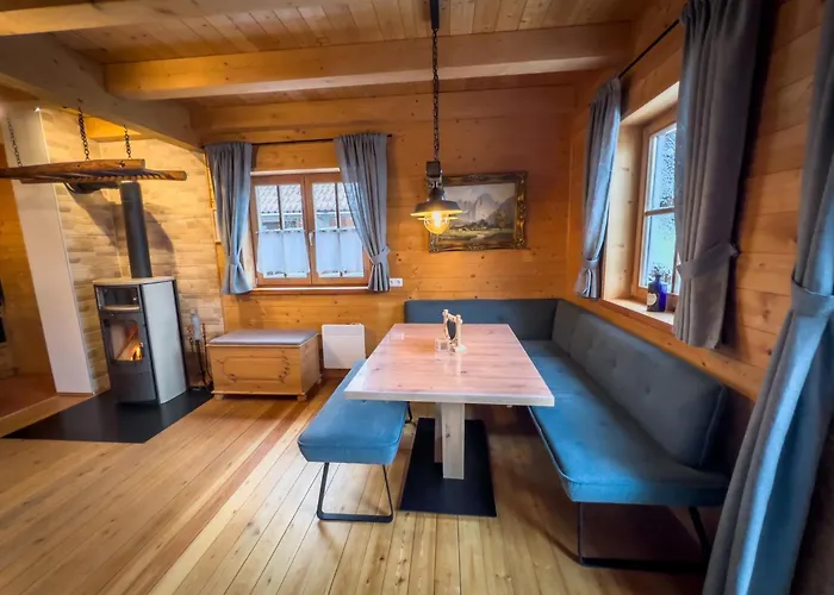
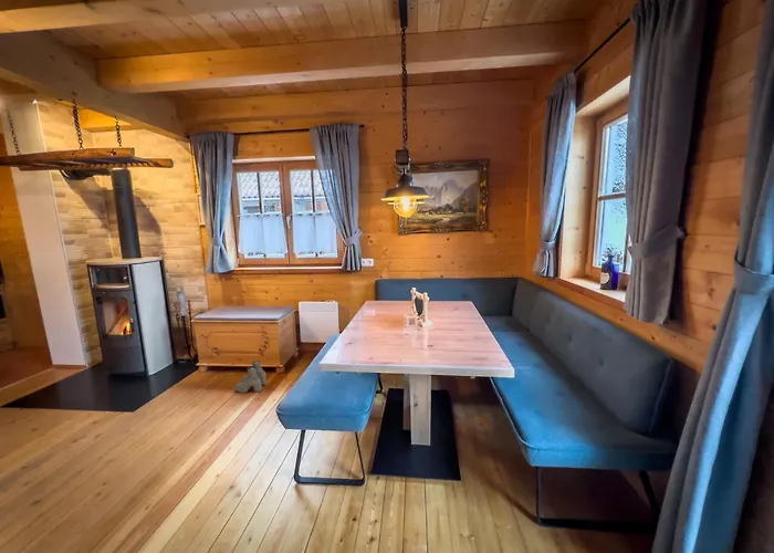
+ boots (250, 375)
